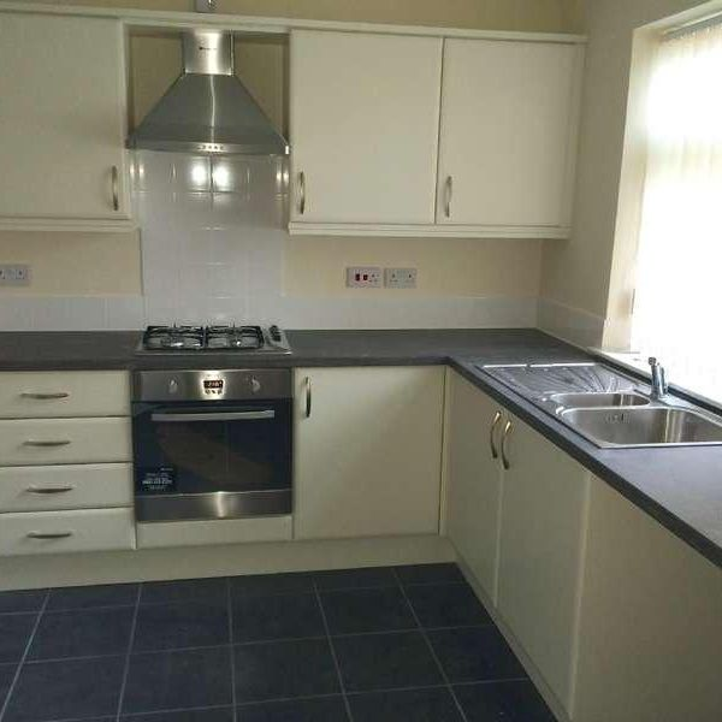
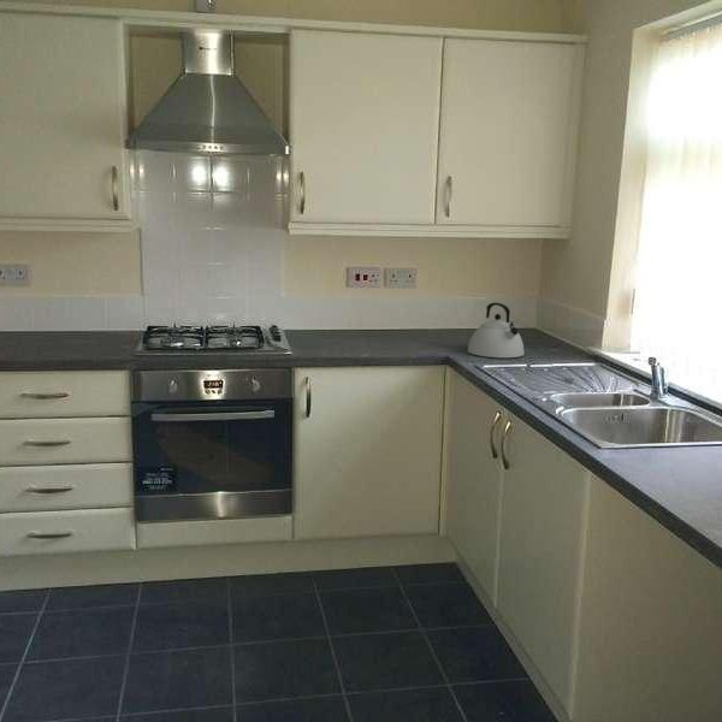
+ kettle (497, 327)
